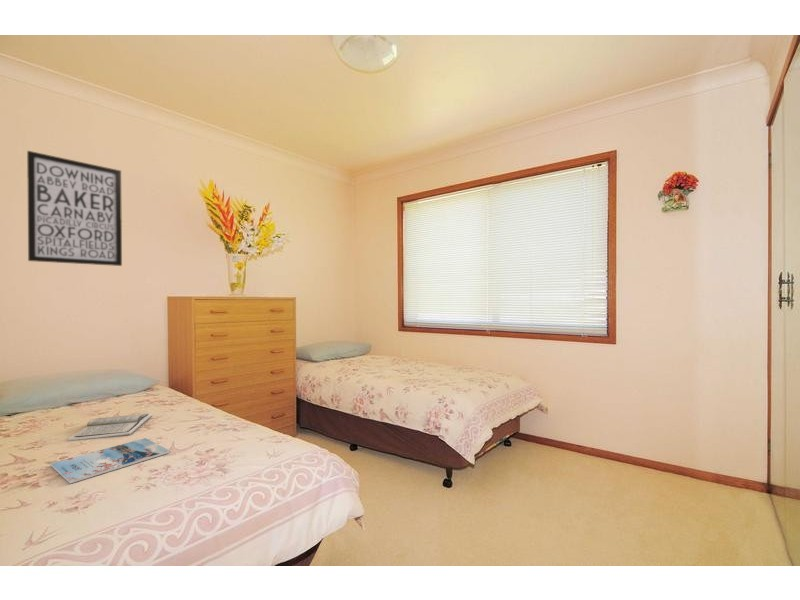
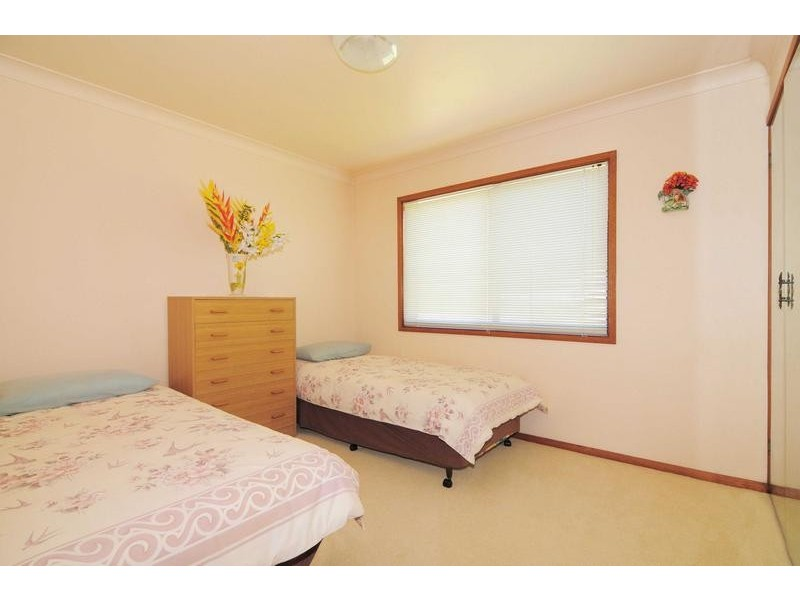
- wall art (77, 212)
- book (113, 424)
- magazine (112, 457)
